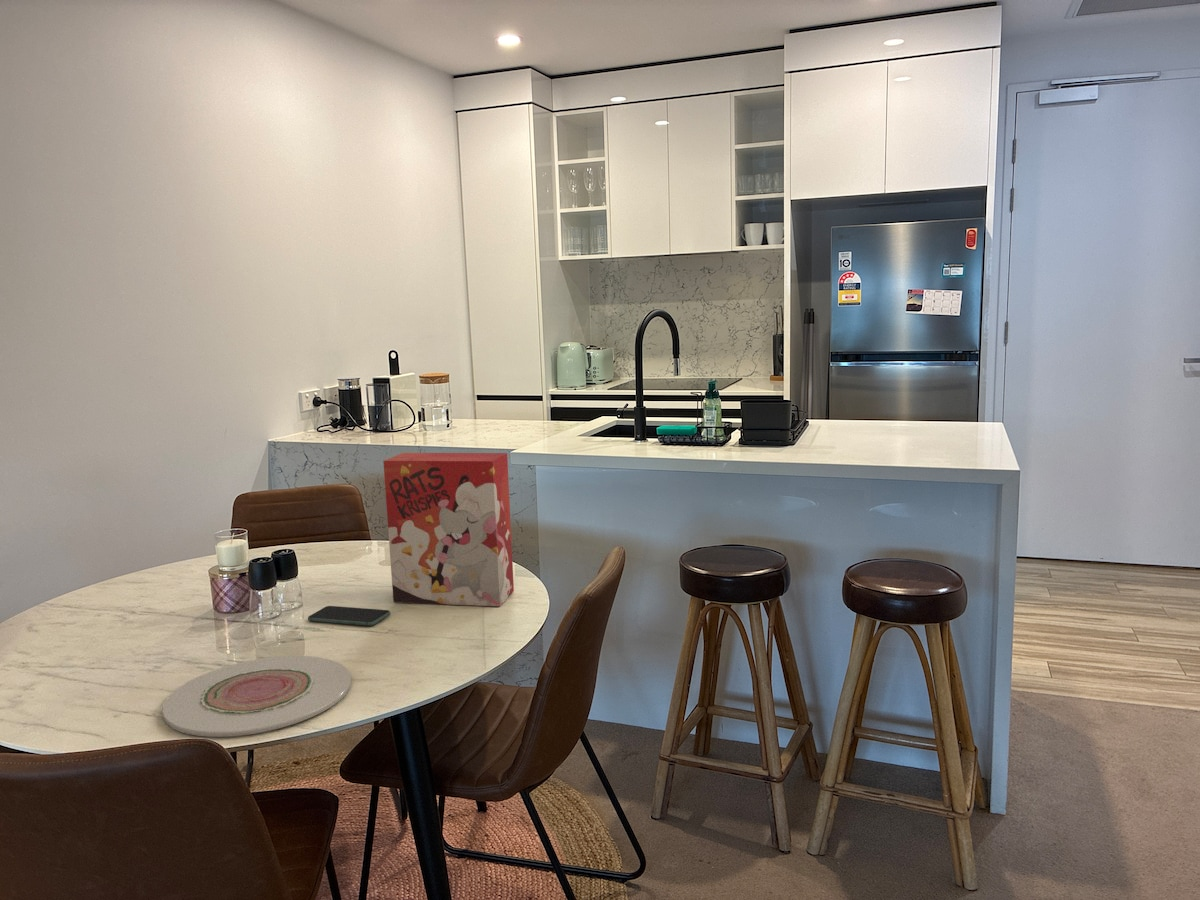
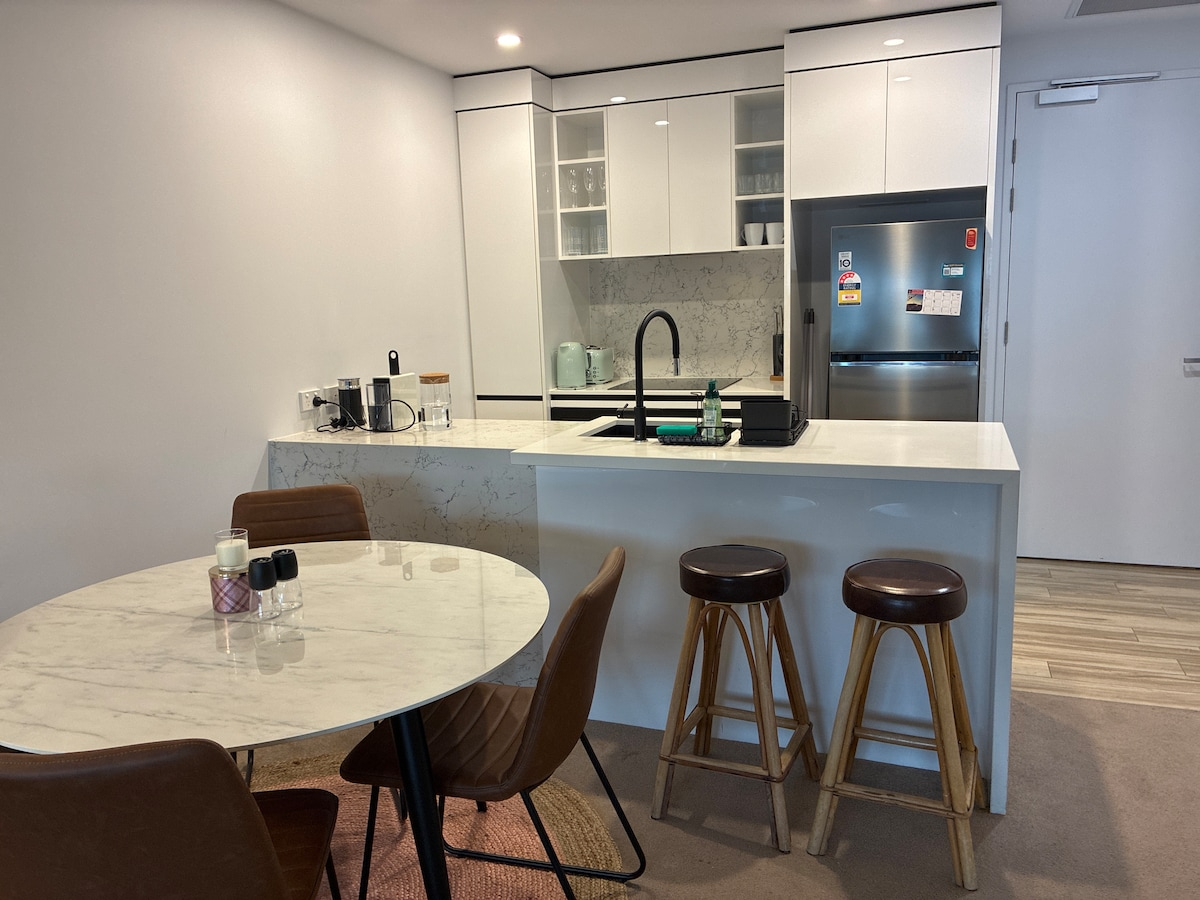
- cereal box (450, 527)
- smartphone (349, 615)
- plate (259, 691)
